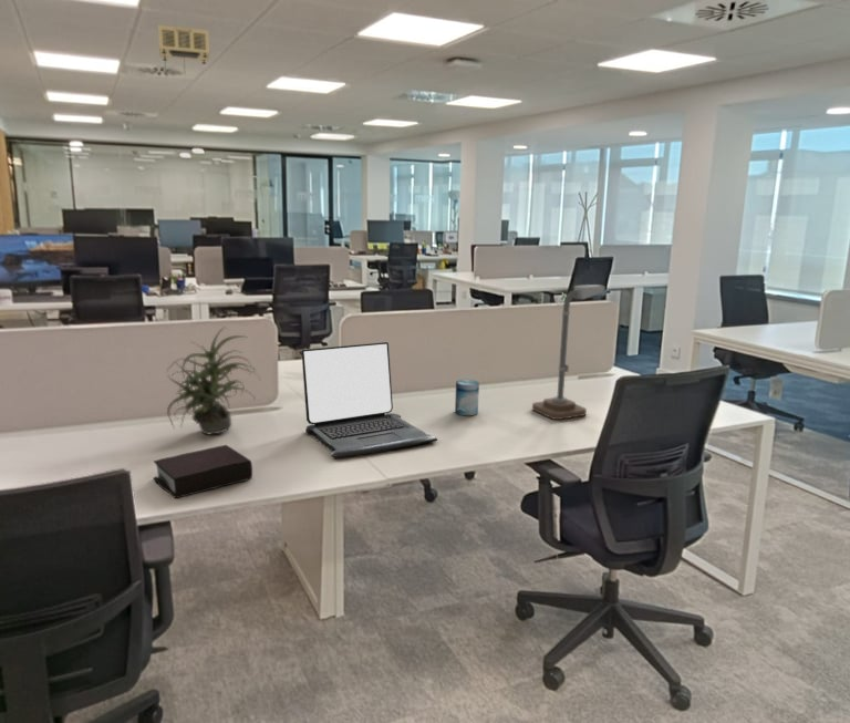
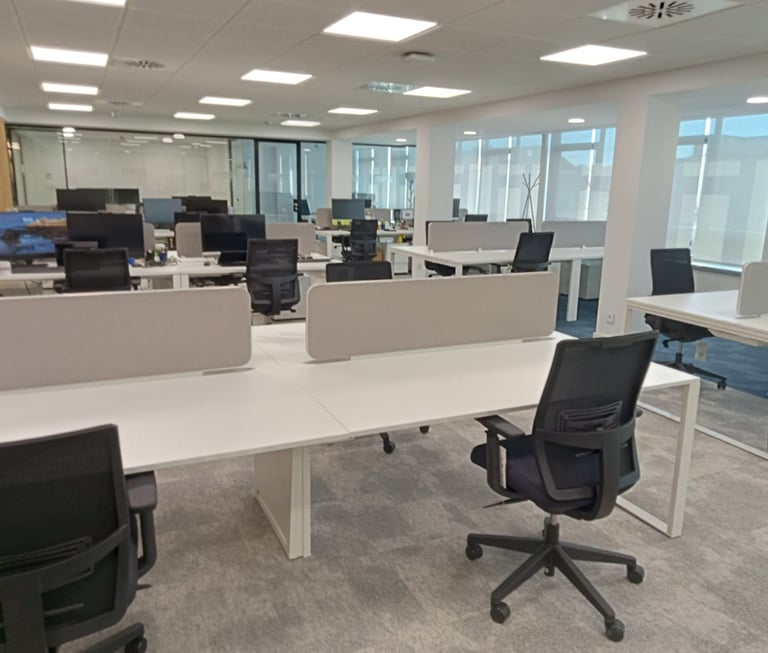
- laptop (366, 395)
- beverage can (466, 396)
- potted plant (215, 383)
- projector (184, 50)
- desk lamp (566, 349)
- bible (201, 469)
